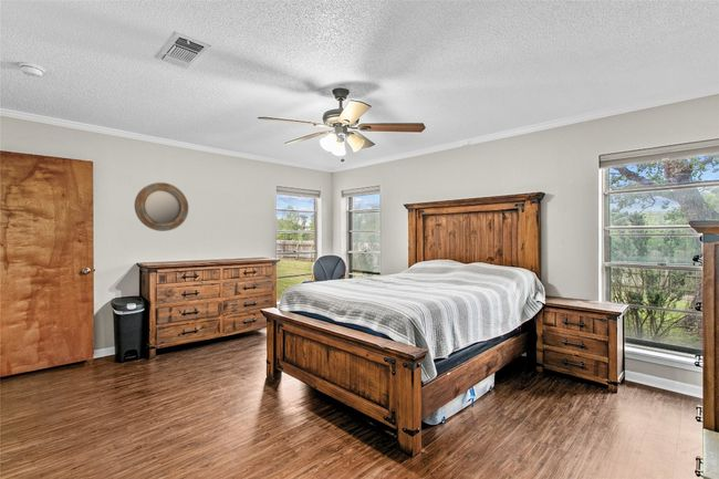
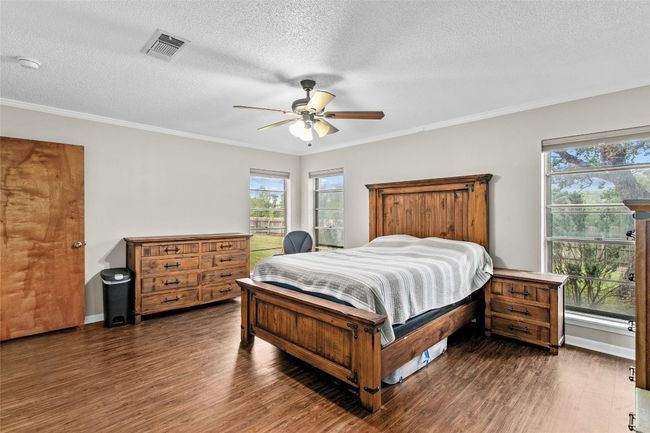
- home mirror (163, 207)
